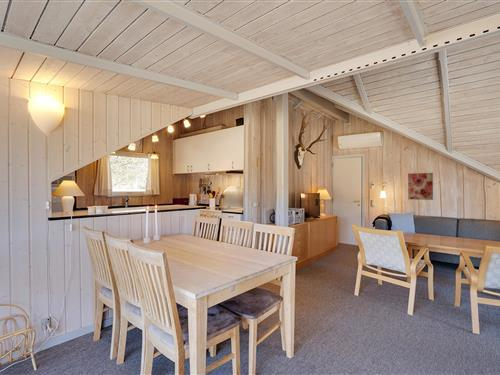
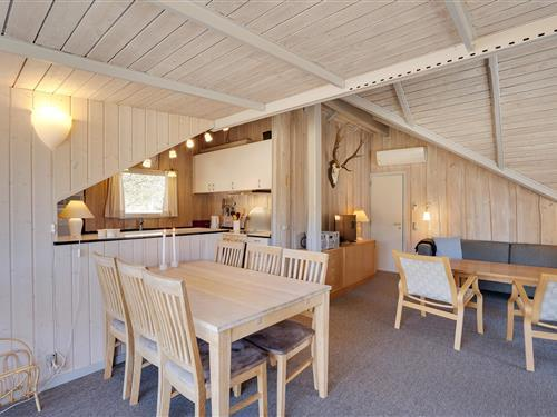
- wall art (420, 186)
